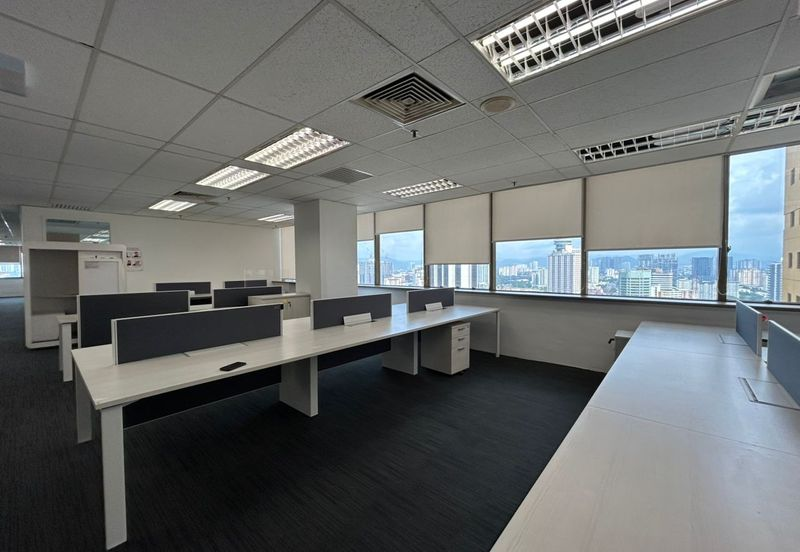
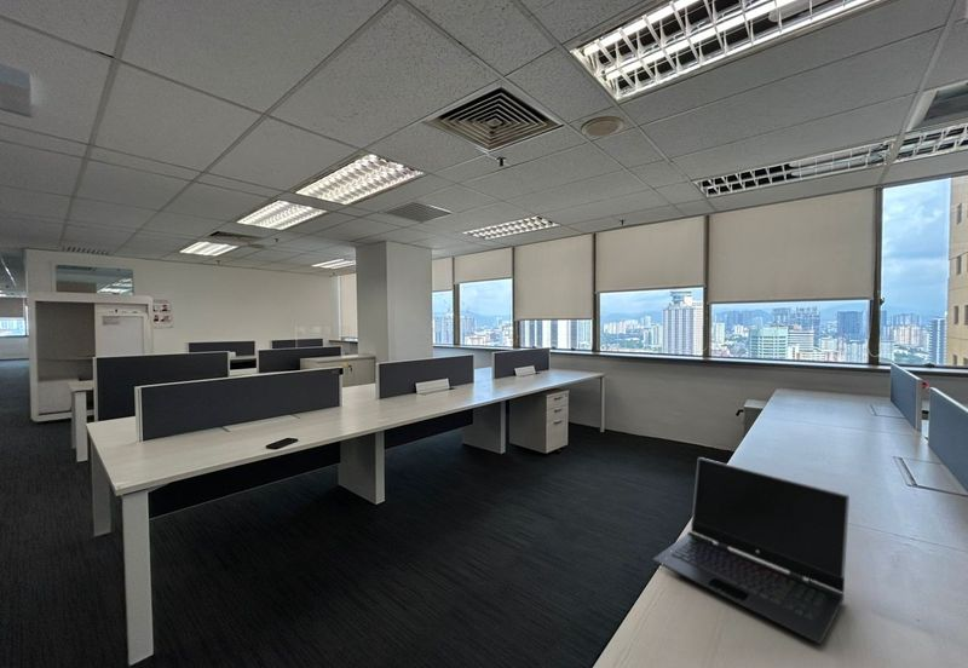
+ laptop computer (745, 531)
